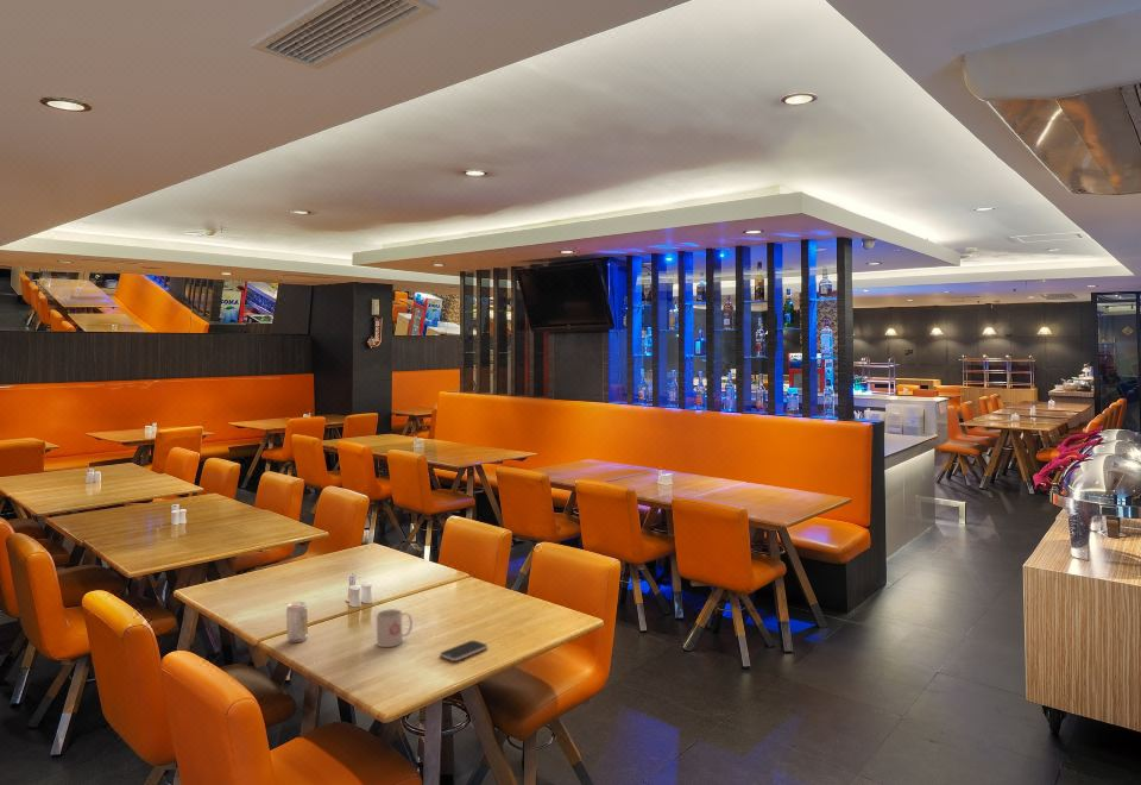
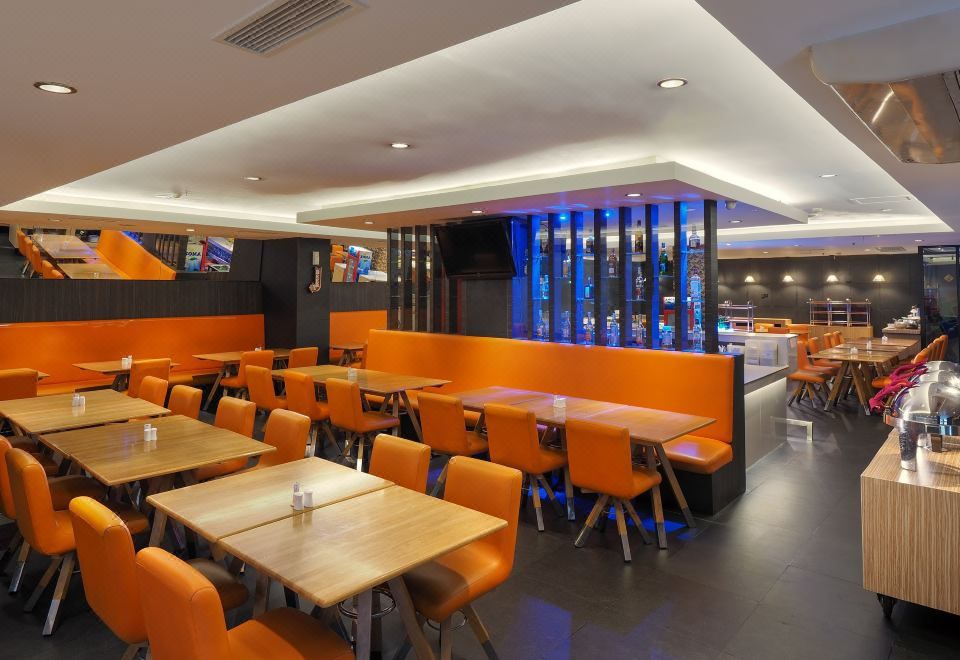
- smartphone (464, 651)
- mug (395, 626)
- beverage can (297, 622)
